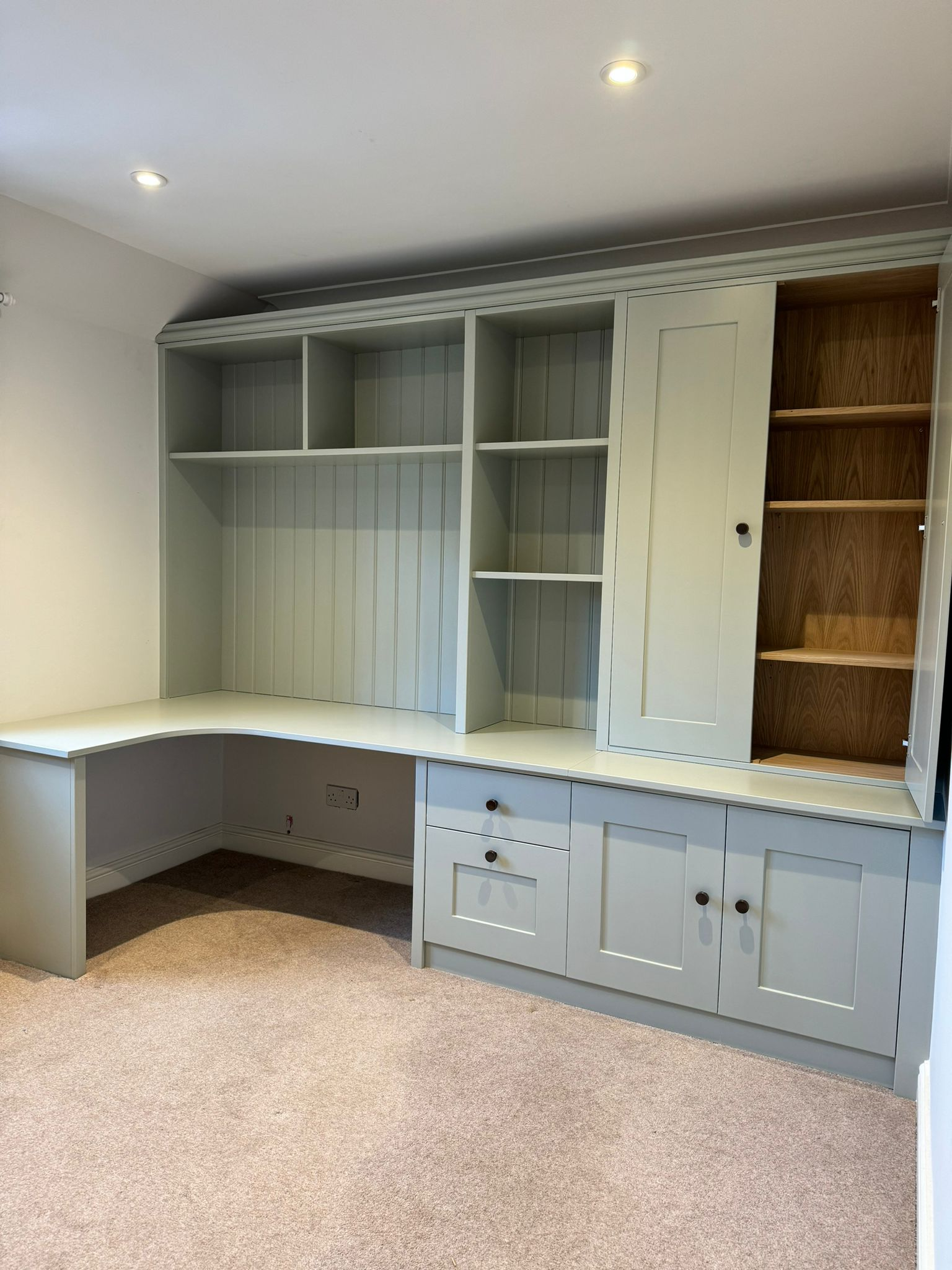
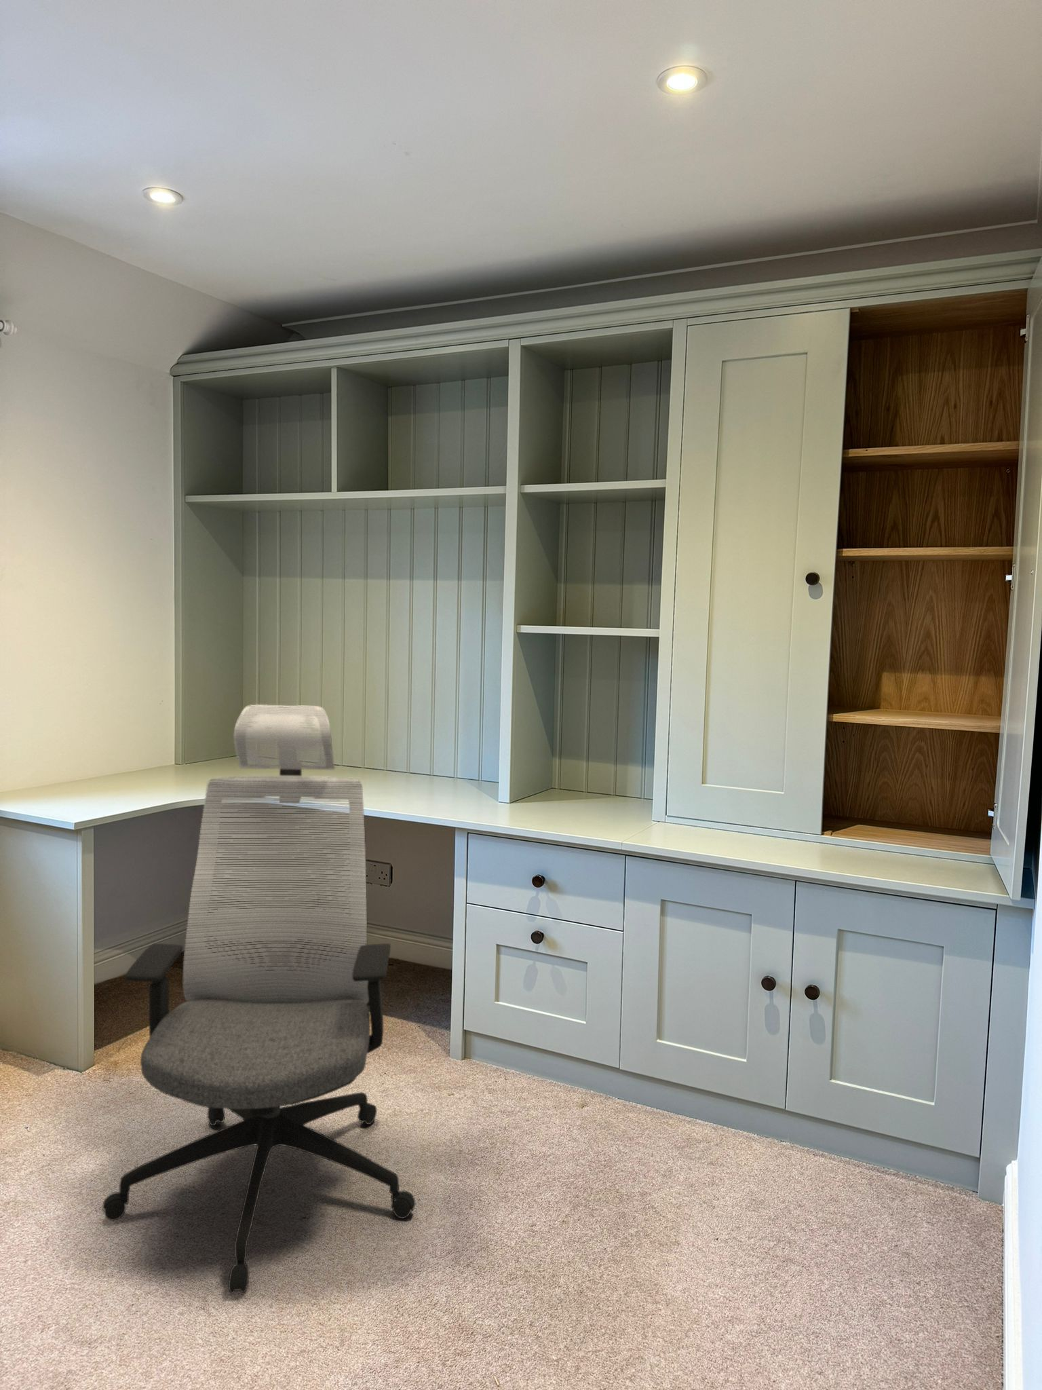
+ office chair (268, 959)
